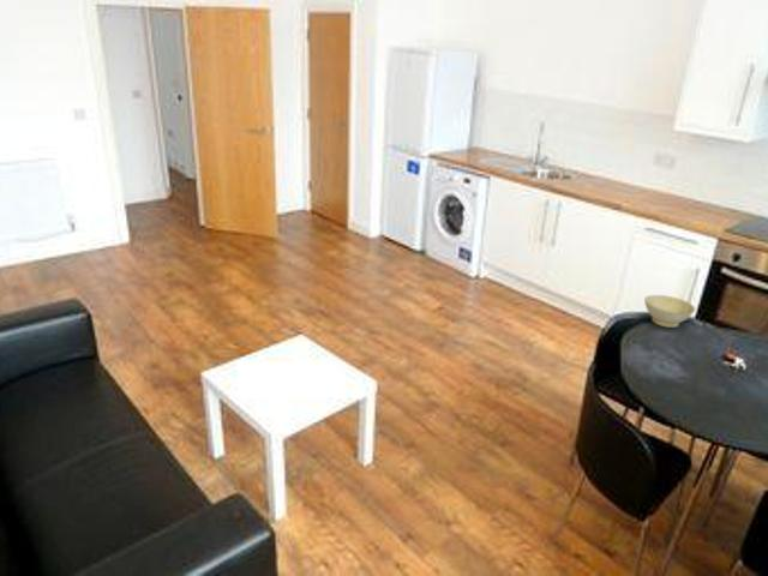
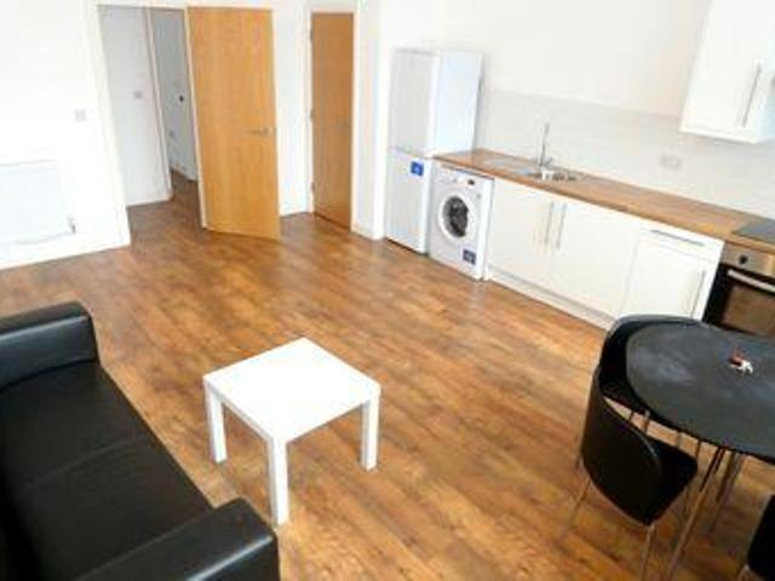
- bowl (666, 312)
